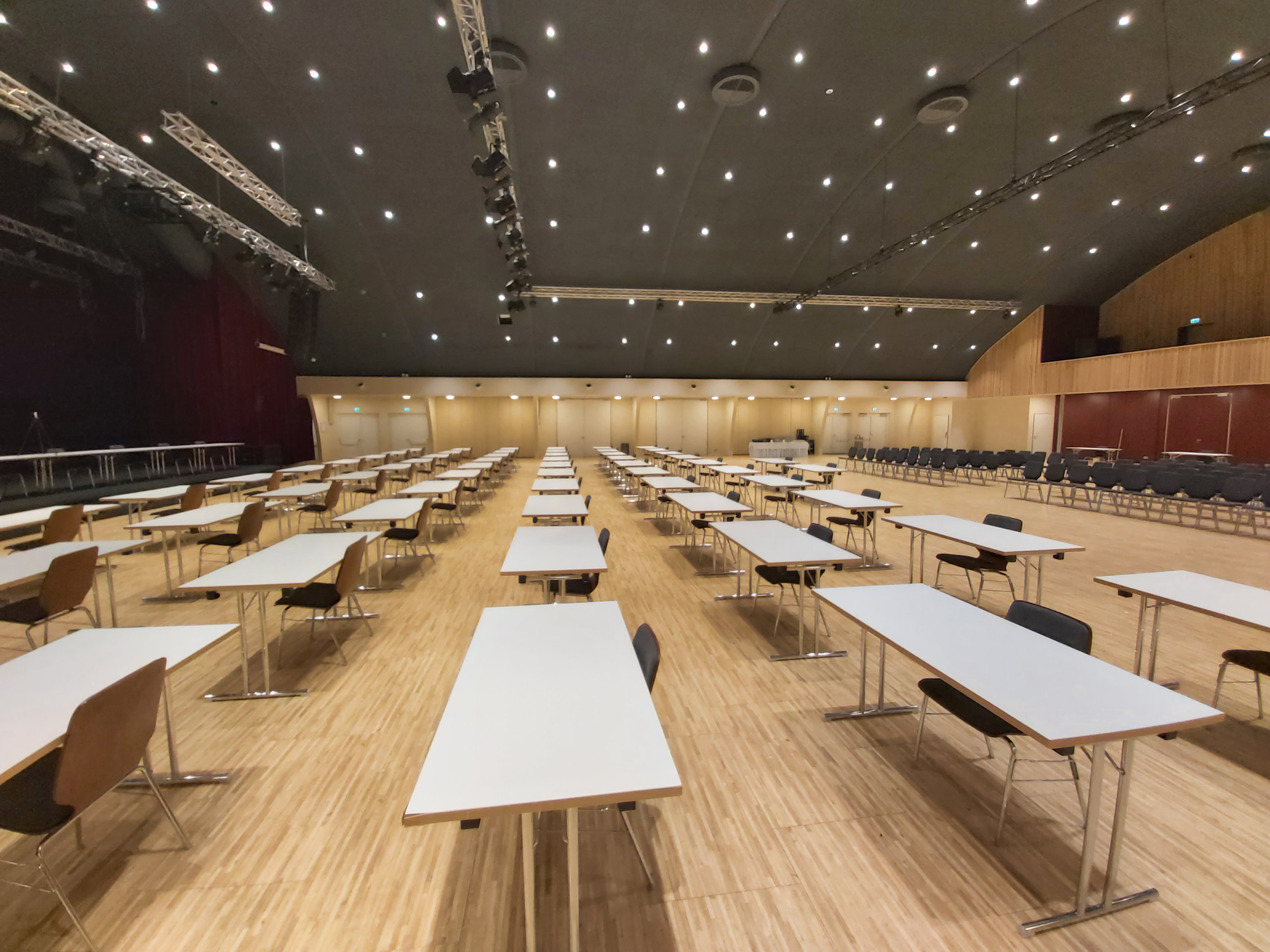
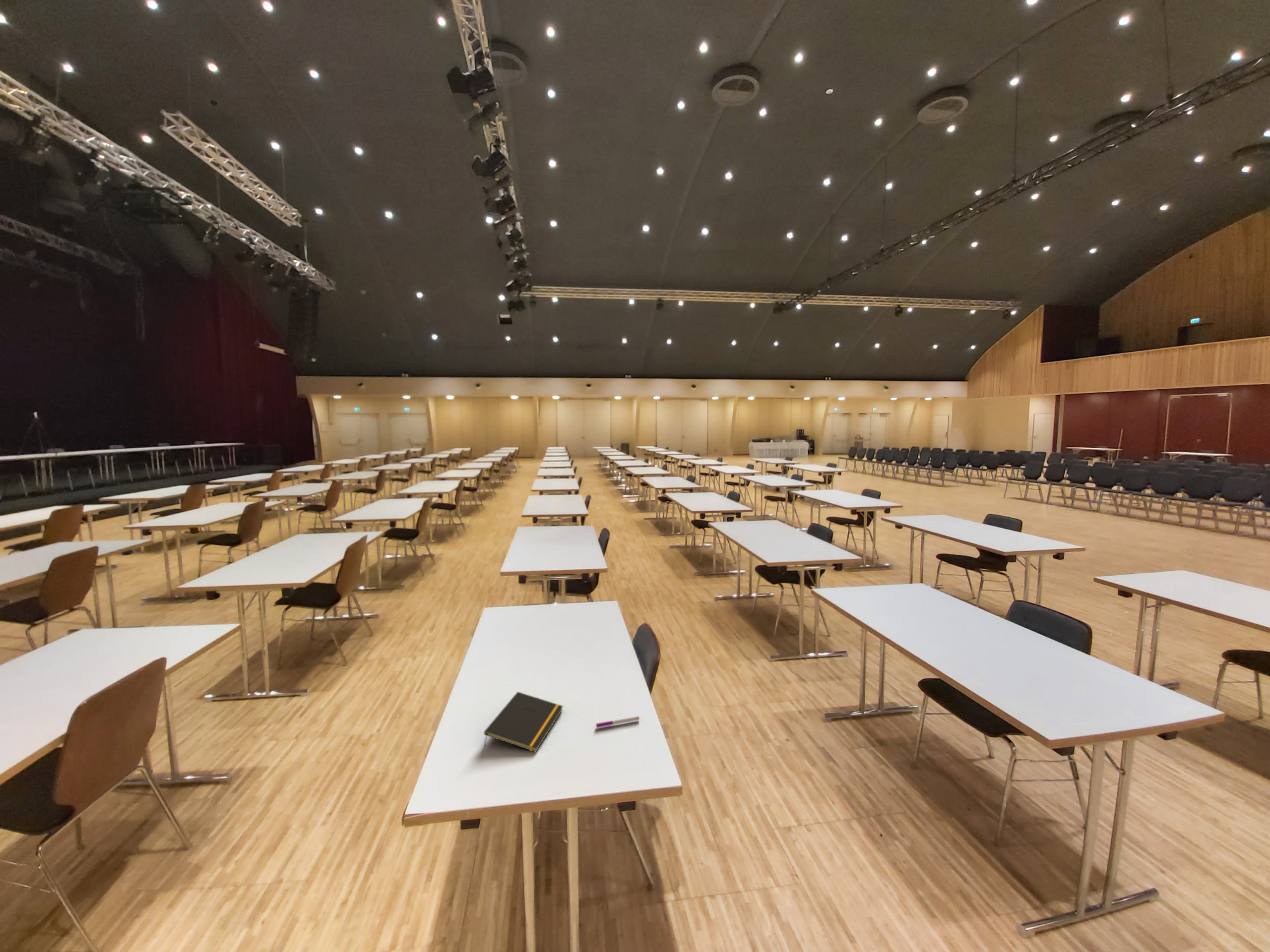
+ pen (618, 721)
+ notepad (526, 719)
